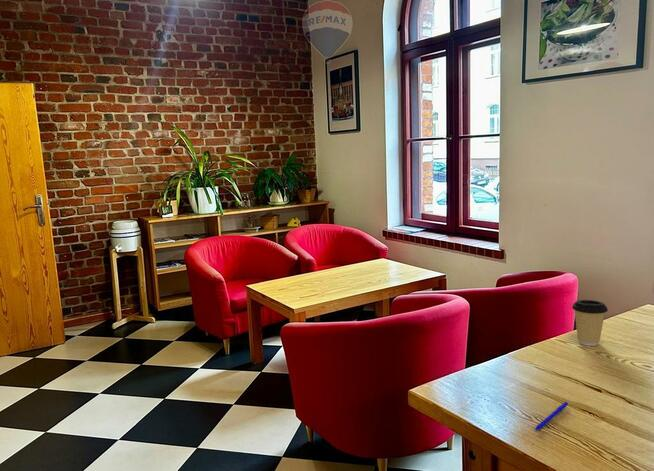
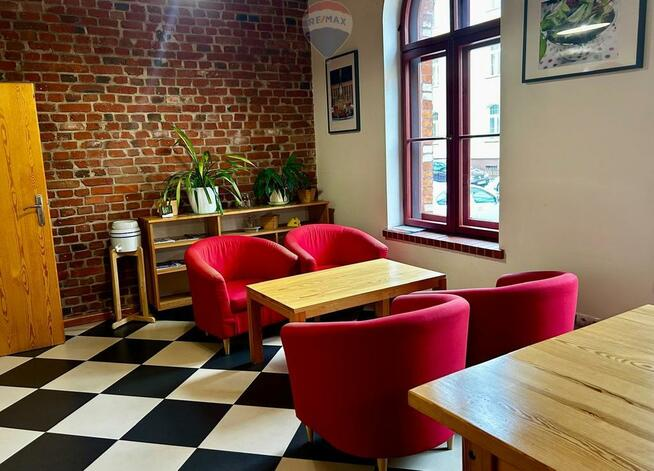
- coffee cup (589, 322)
- pen (551, 416)
